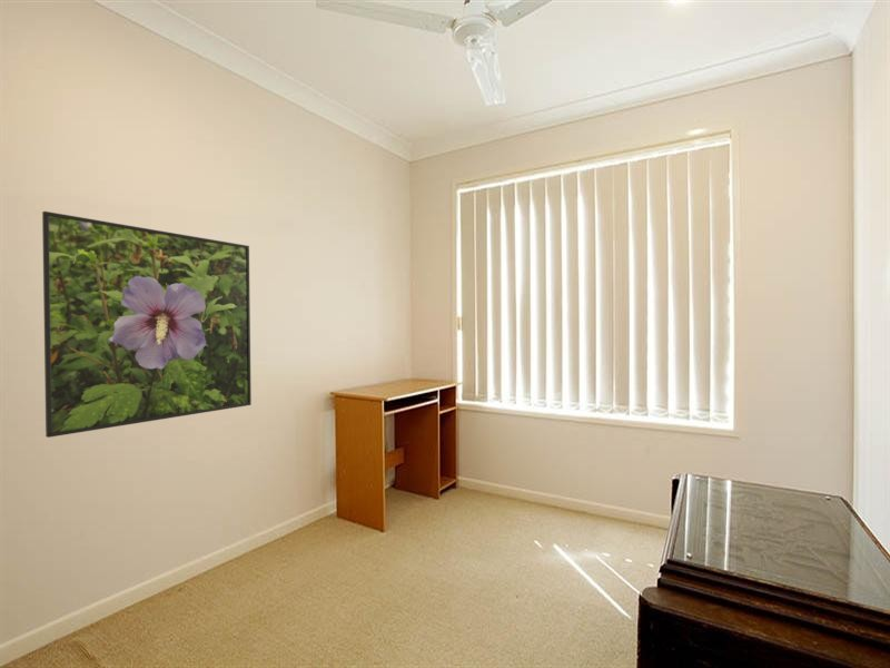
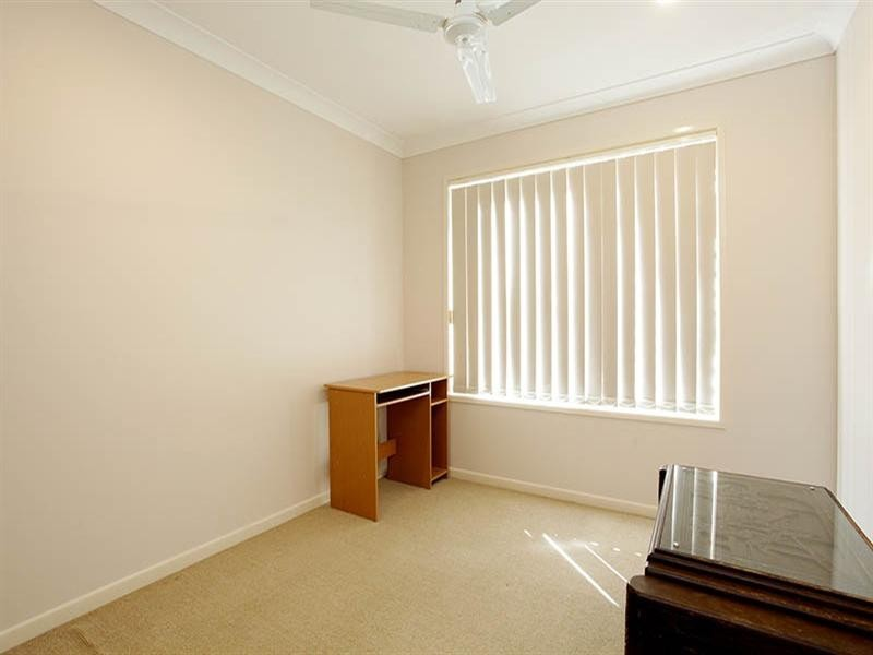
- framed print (165, 325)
